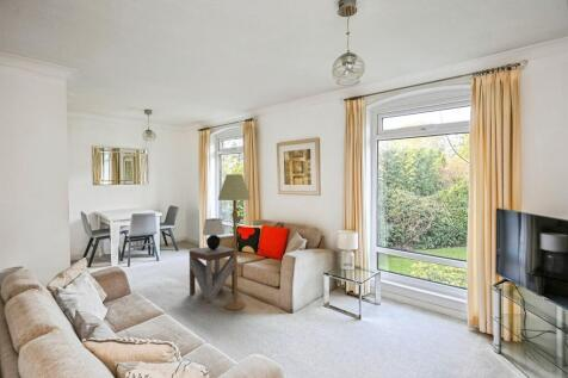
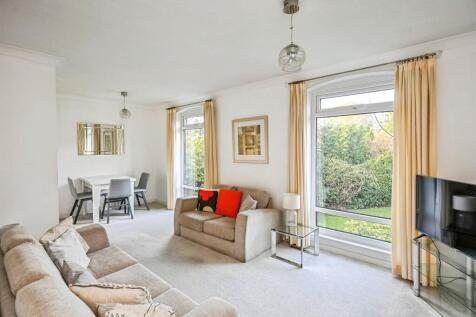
- table lamp (212, 234)
- floor lamp (234, 240)
- side table (212, 272)
